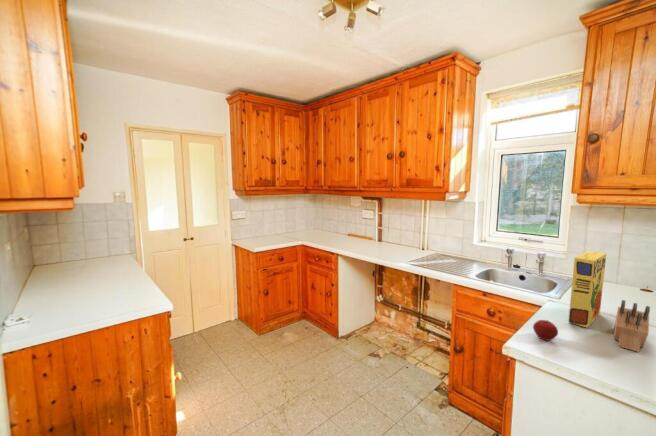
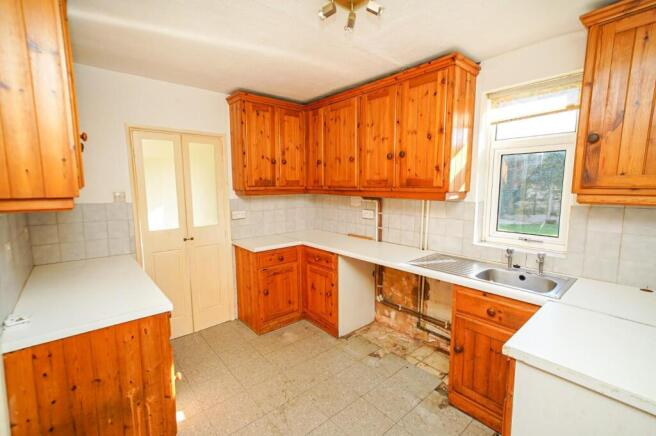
- cereal box (587, 287)
- knife block (631, 319)
- apple (545, 329)
